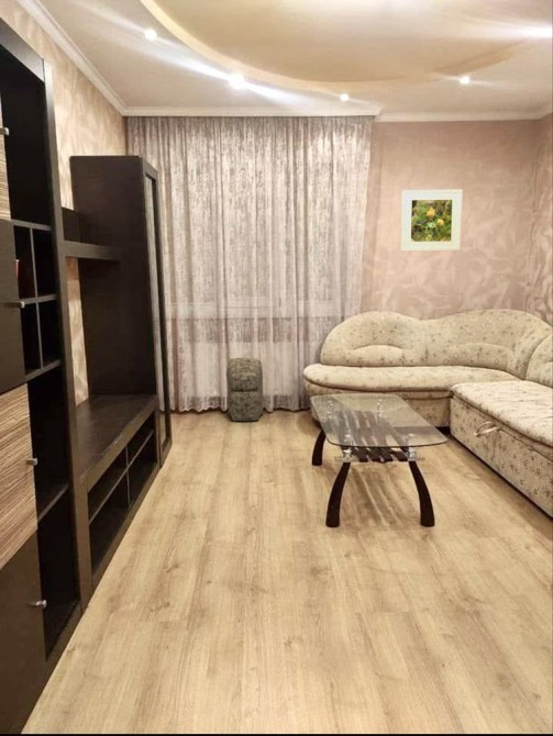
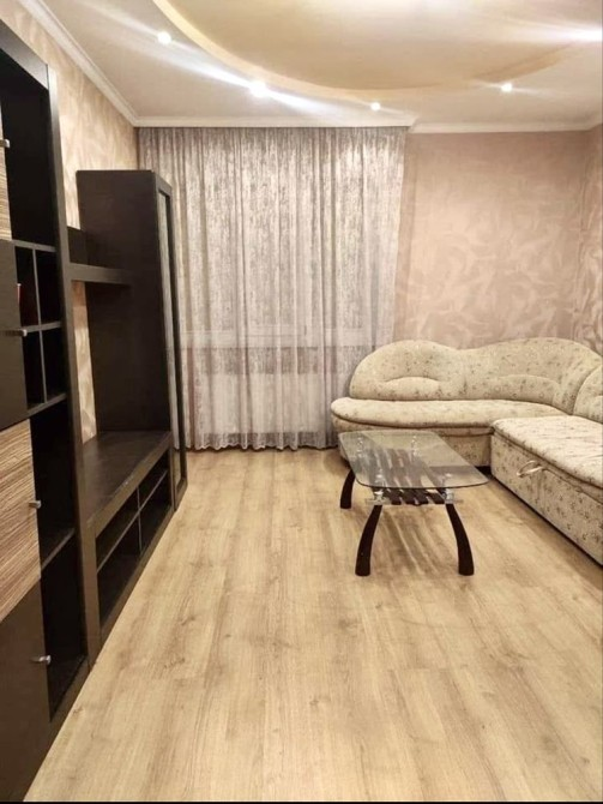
- backpack (244, 388)
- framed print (431, 220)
